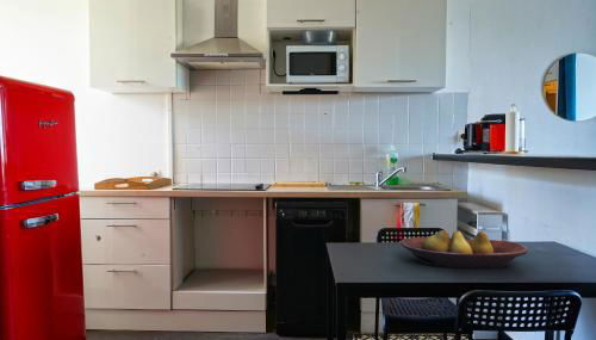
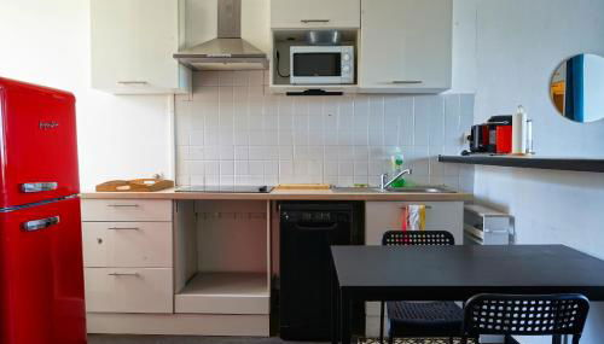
- fruit bowl (461, 246)
